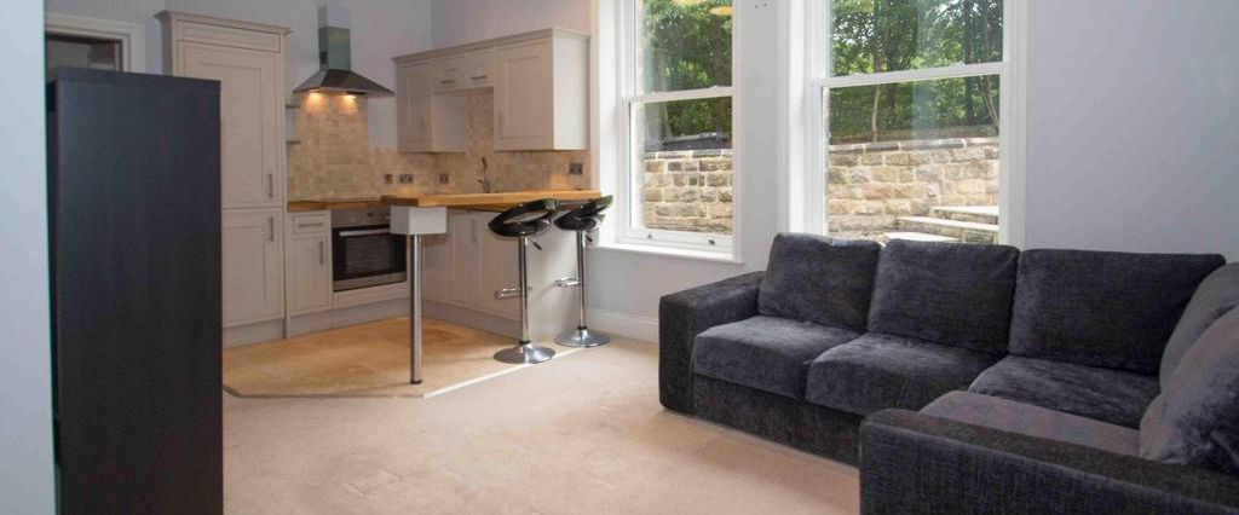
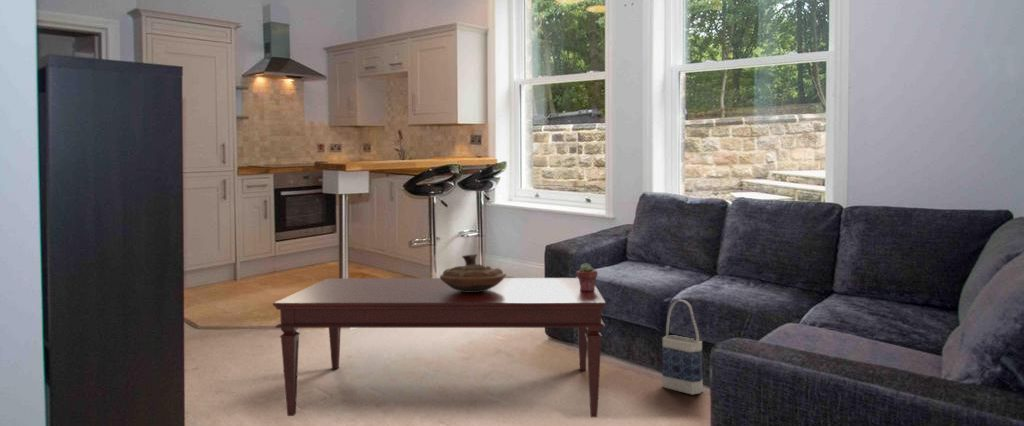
+ bag (682, 344)
+ potted succulent (587, 276)
+ decorative bowl (473, 272)
+ coffee table (449, 327)
